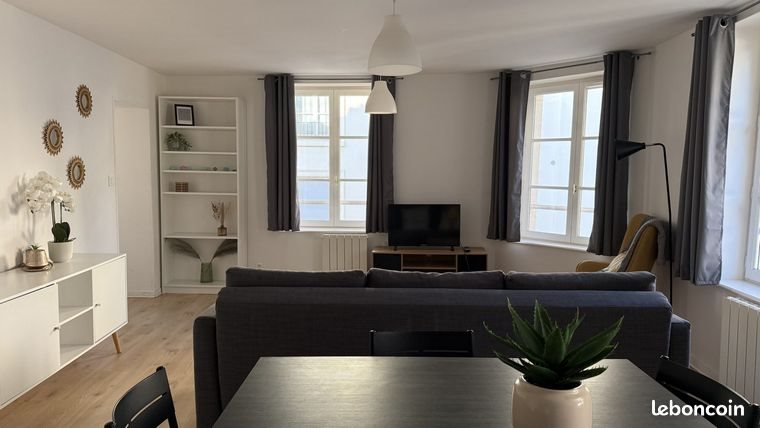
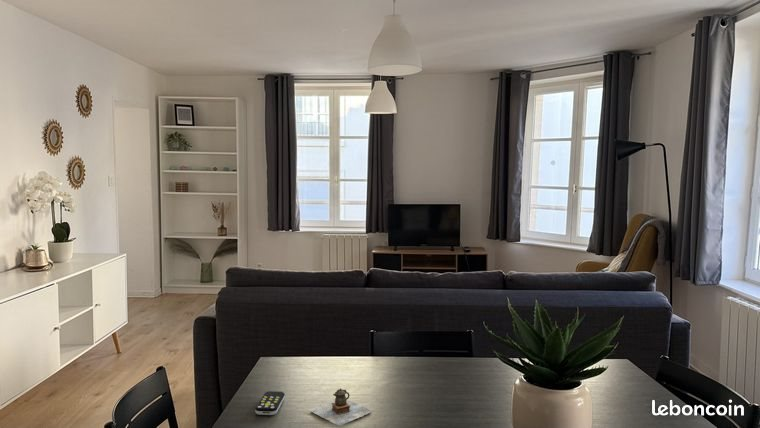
+ remote control (270, 402)
+ teapot (340, 399)
